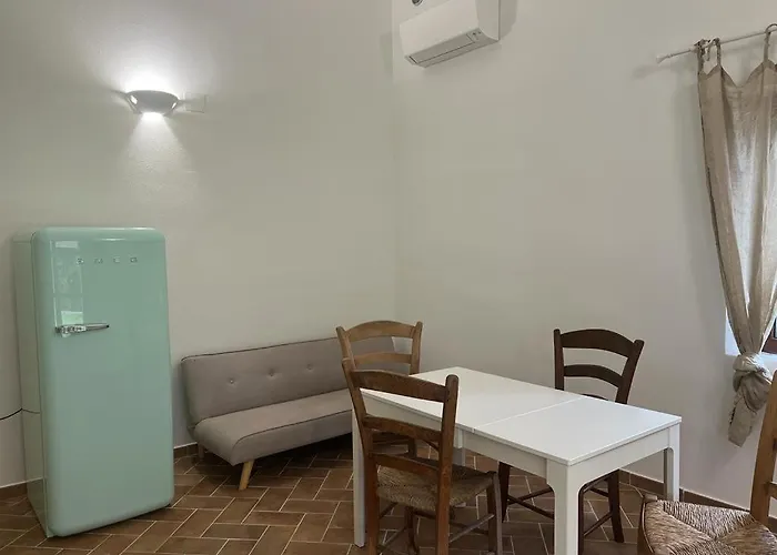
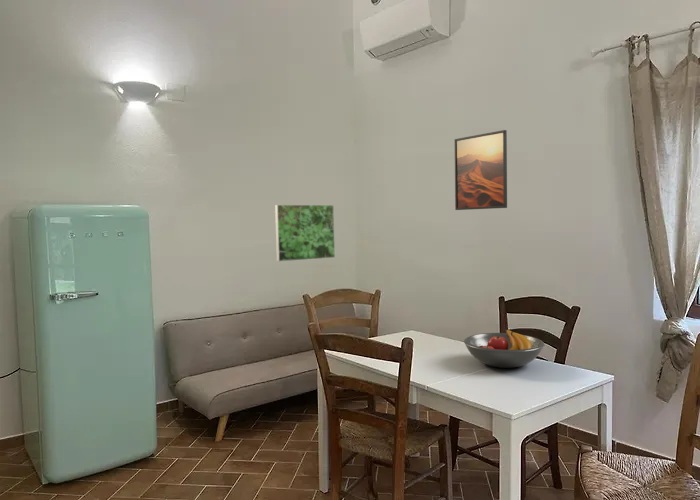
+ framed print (479, 172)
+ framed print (306, 232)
+ fruit bowl (503, 349)
